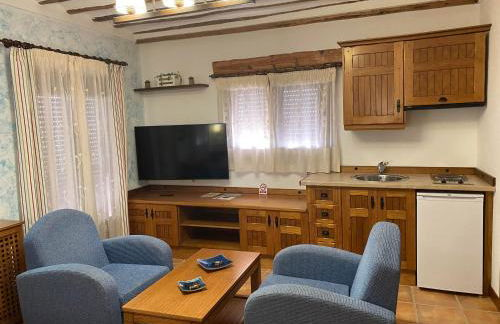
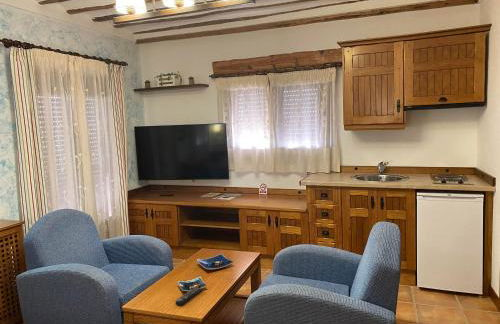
+ remote control (189, 295)
